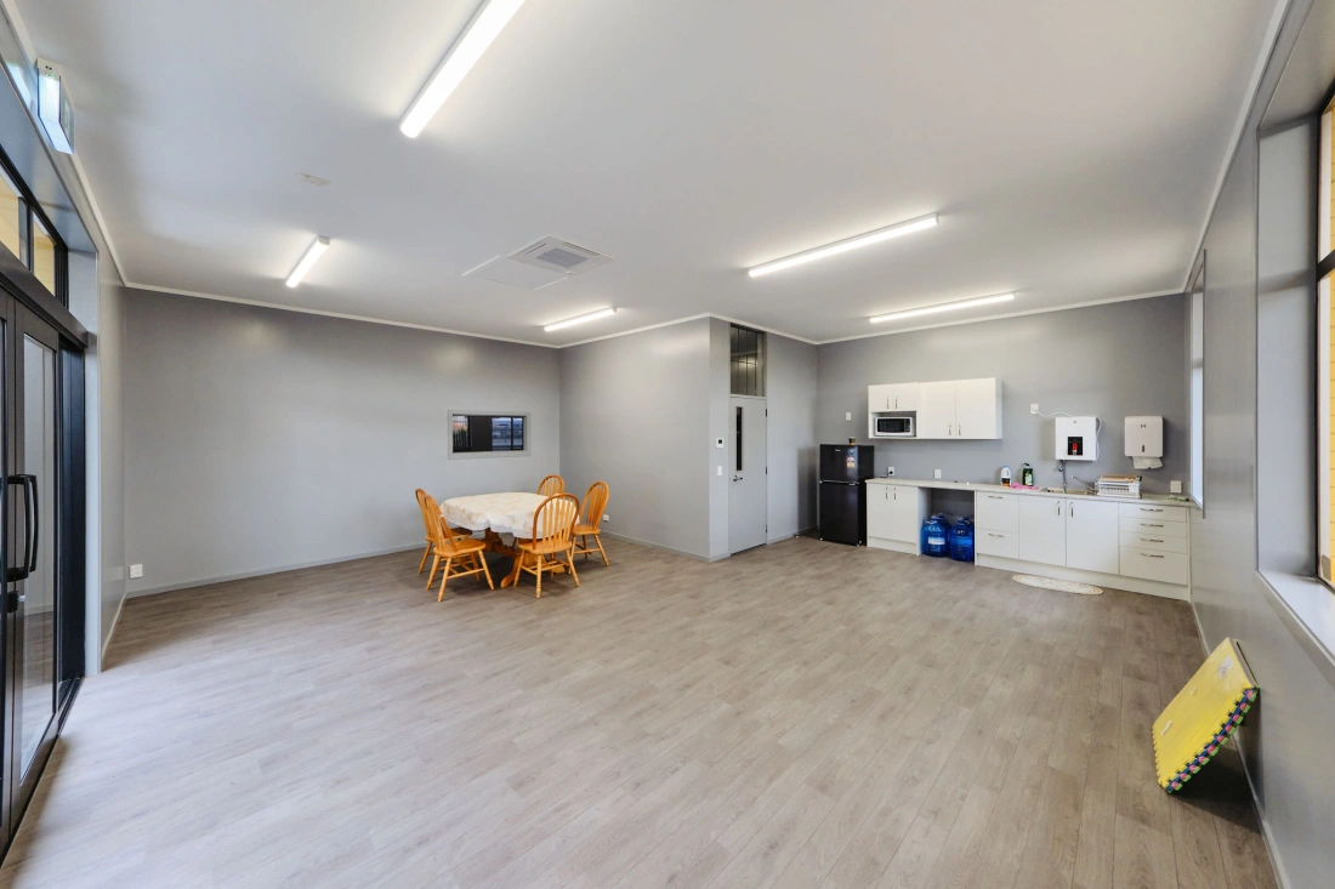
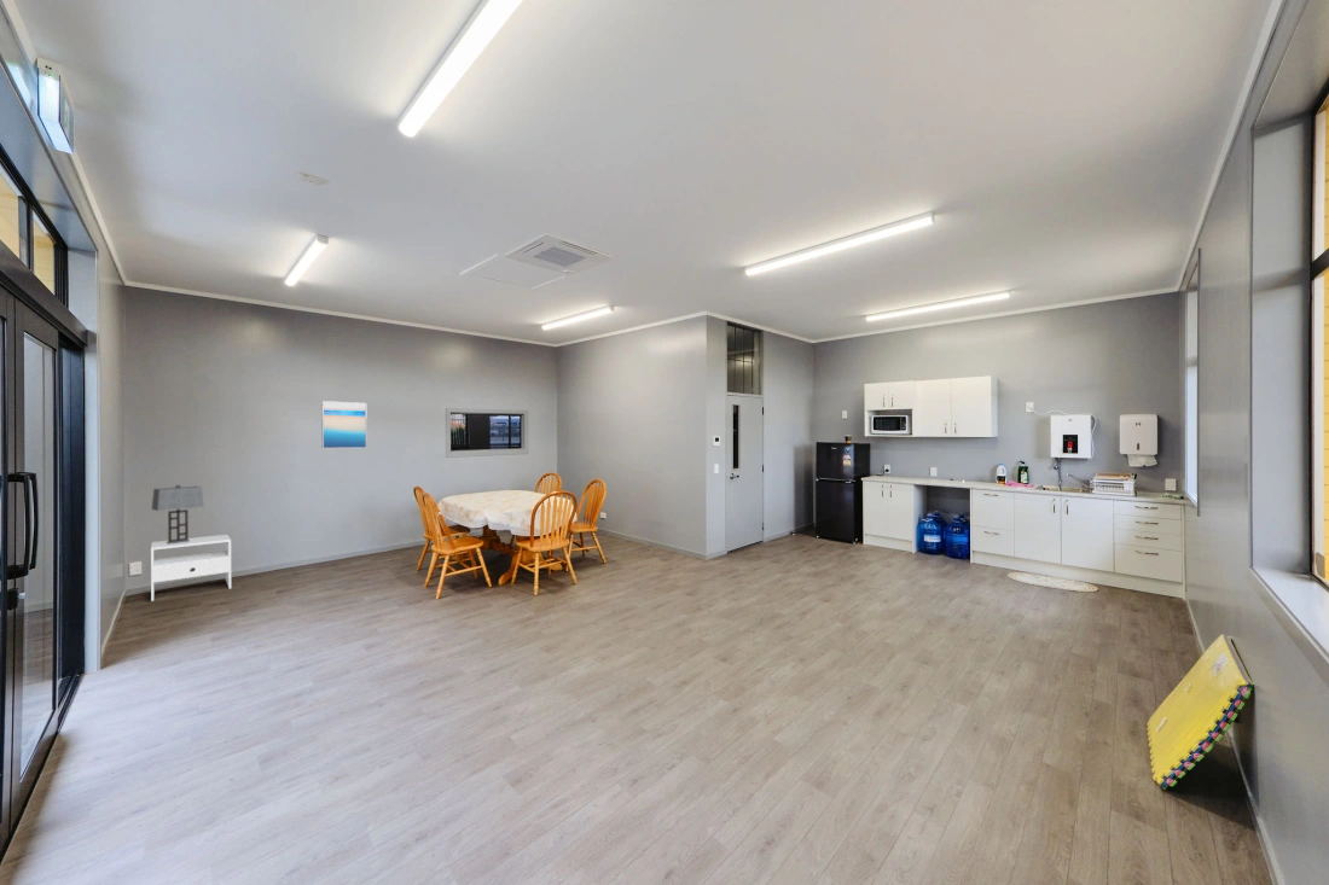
+ wall art (344, 425)
+ table lamp (178, 513)
+ nightstand (191, 565)
